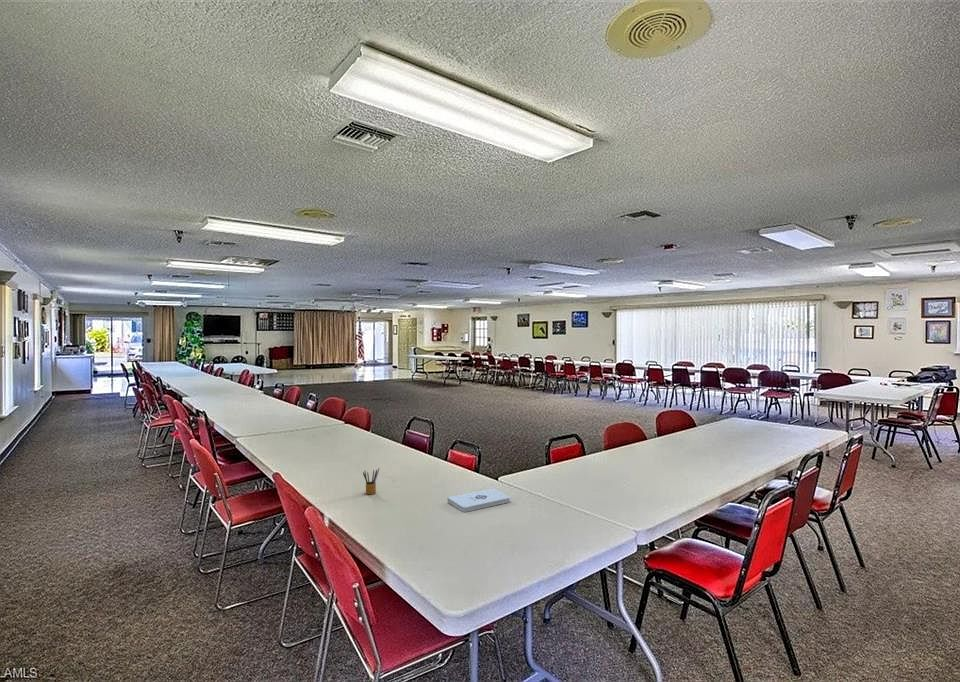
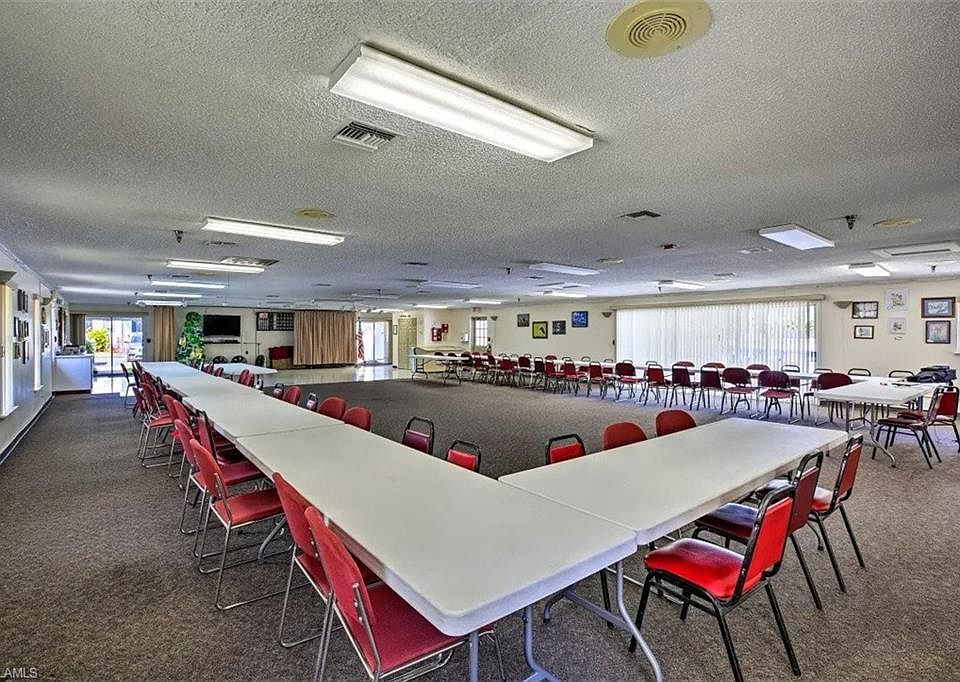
- pencil box (370, 482)
- notepad (479, 499)
